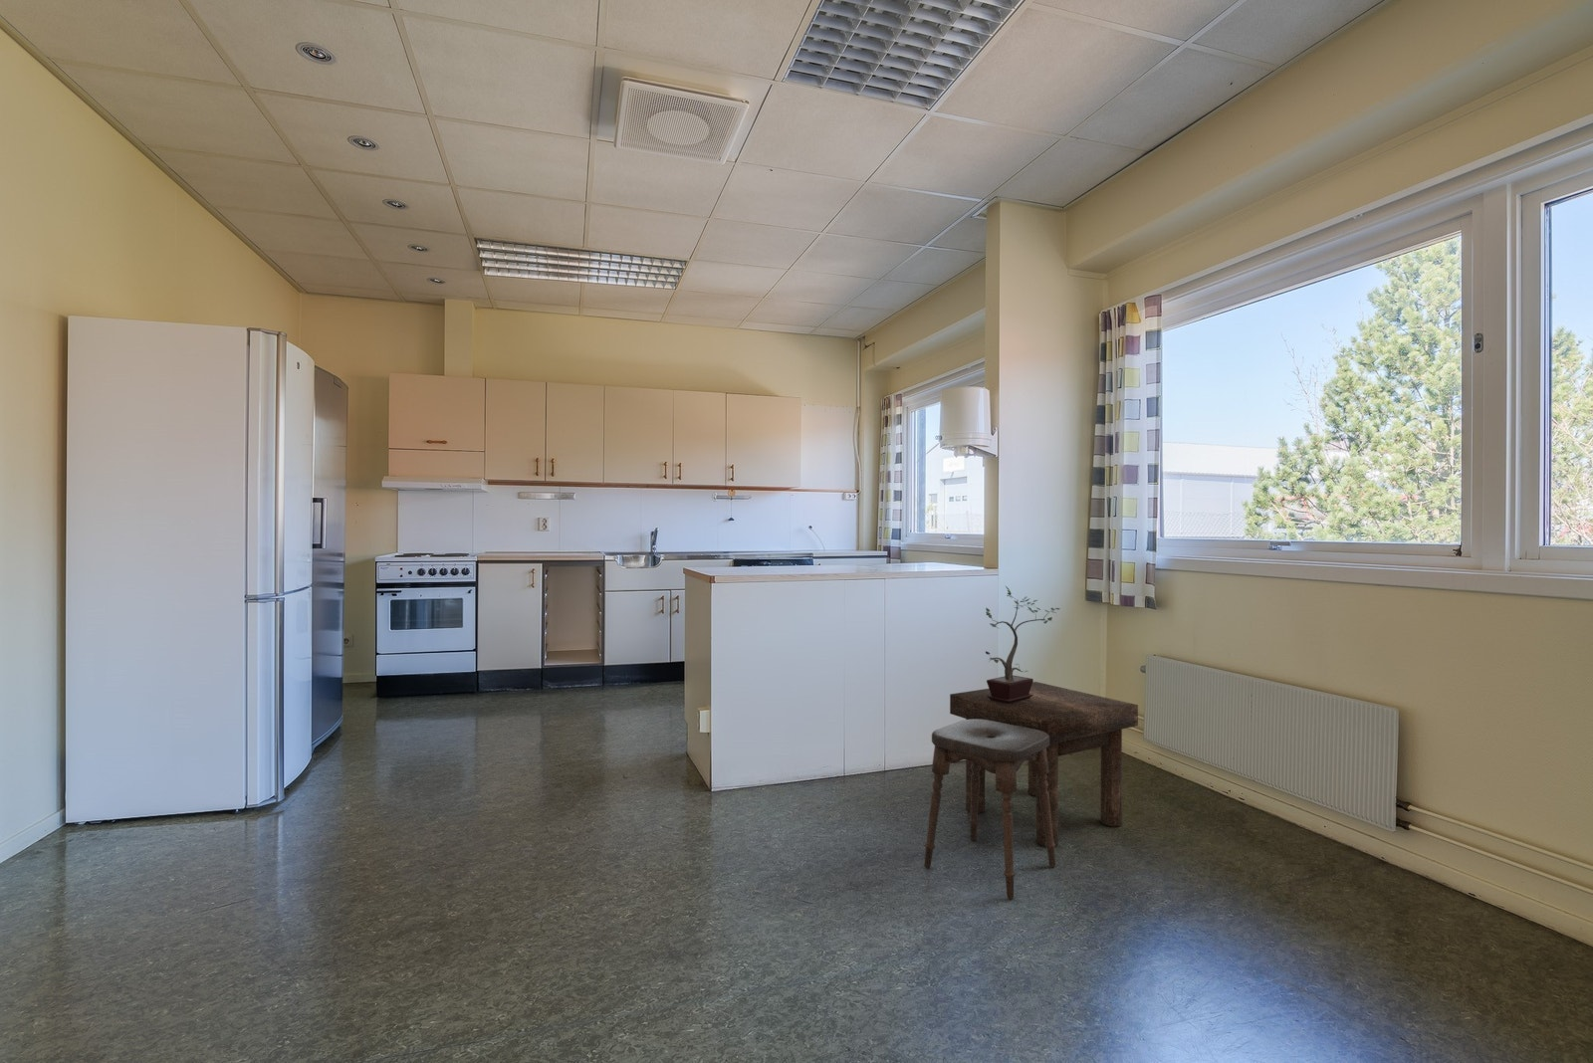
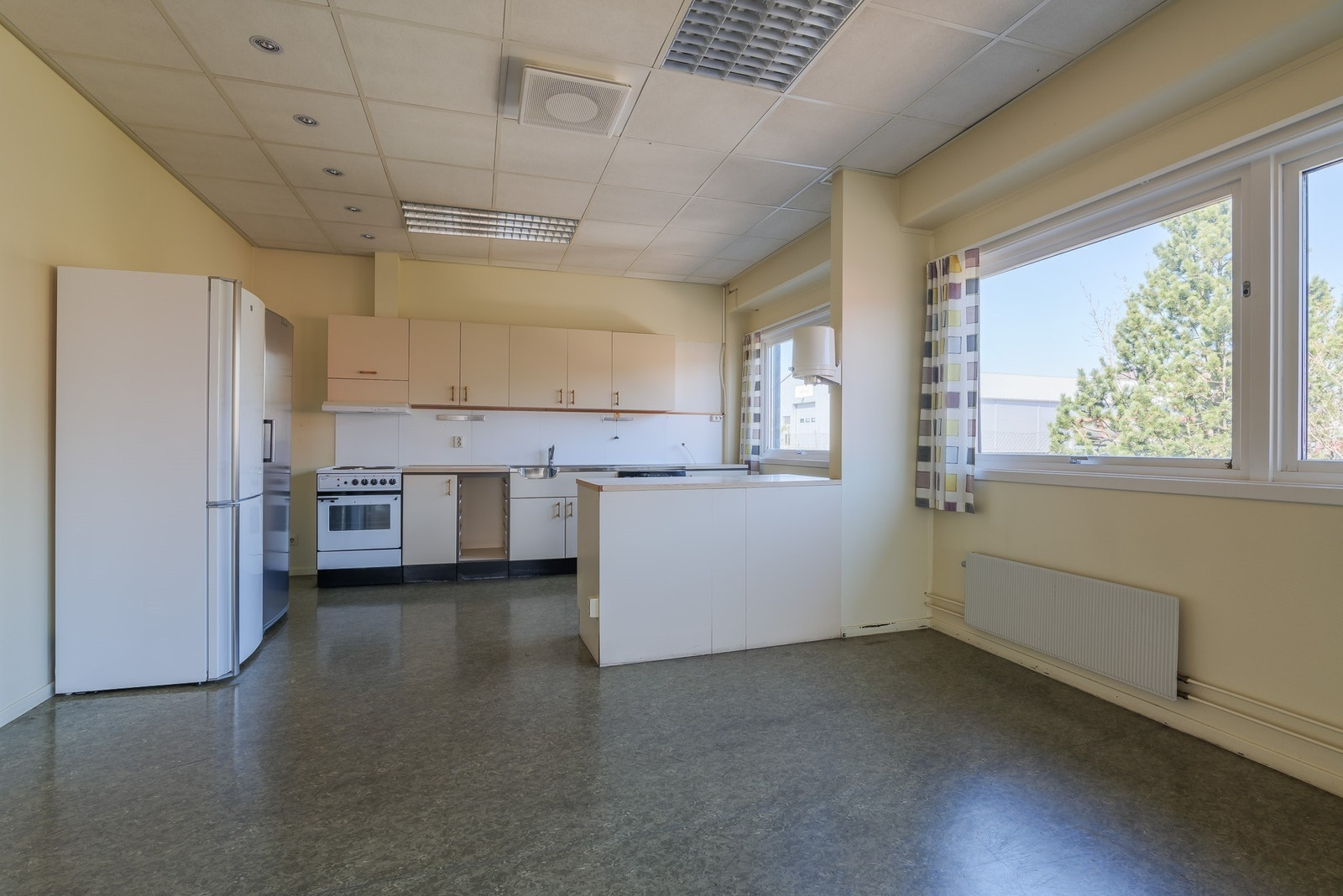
- stool (995, 789)
- stool (1046, 755)
- potted plant (1017, 641)
